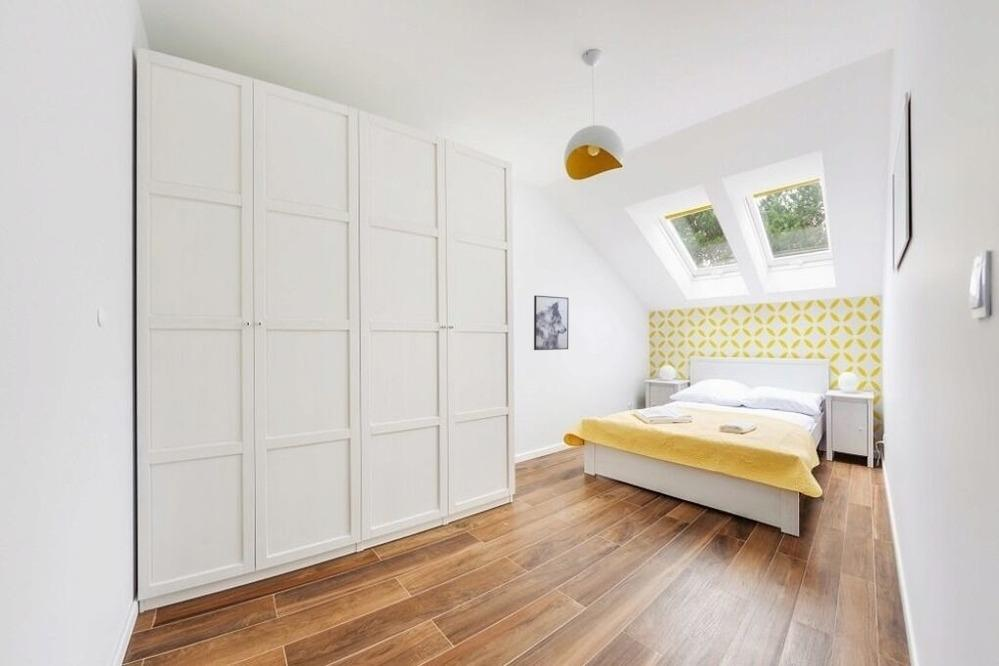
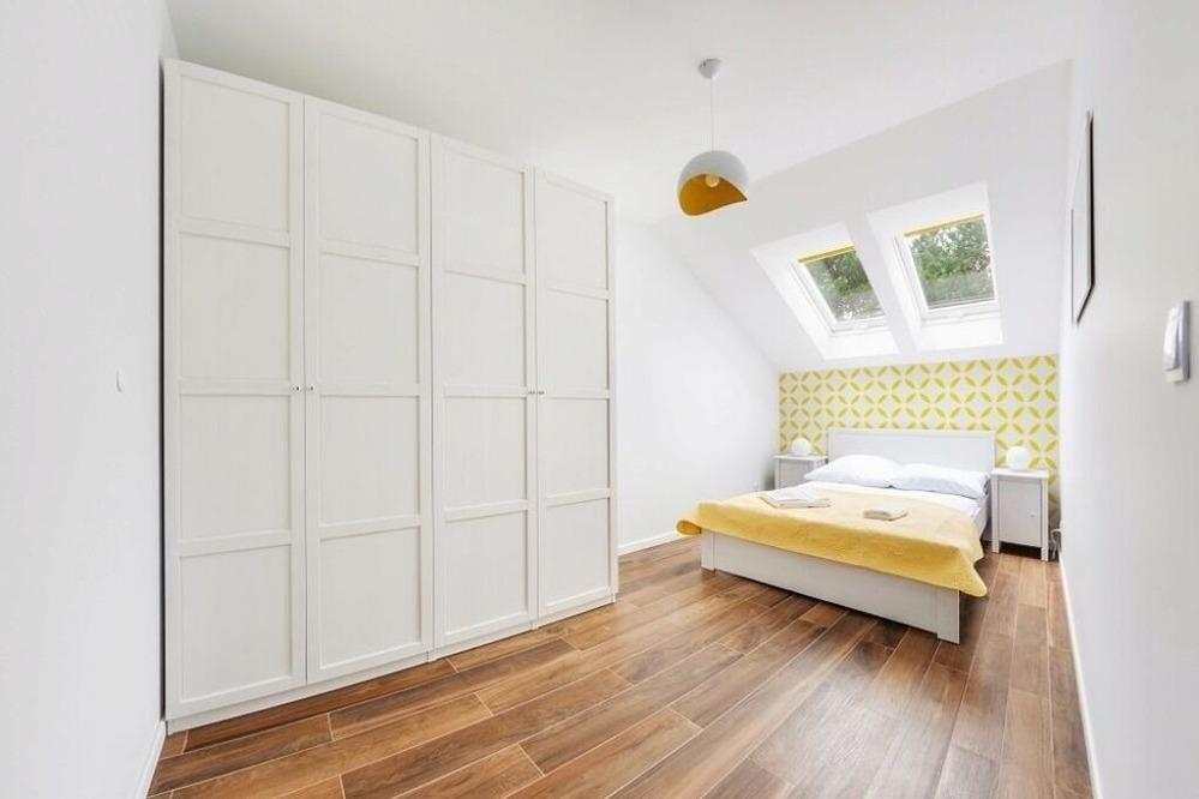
- wall art (551, 323)
